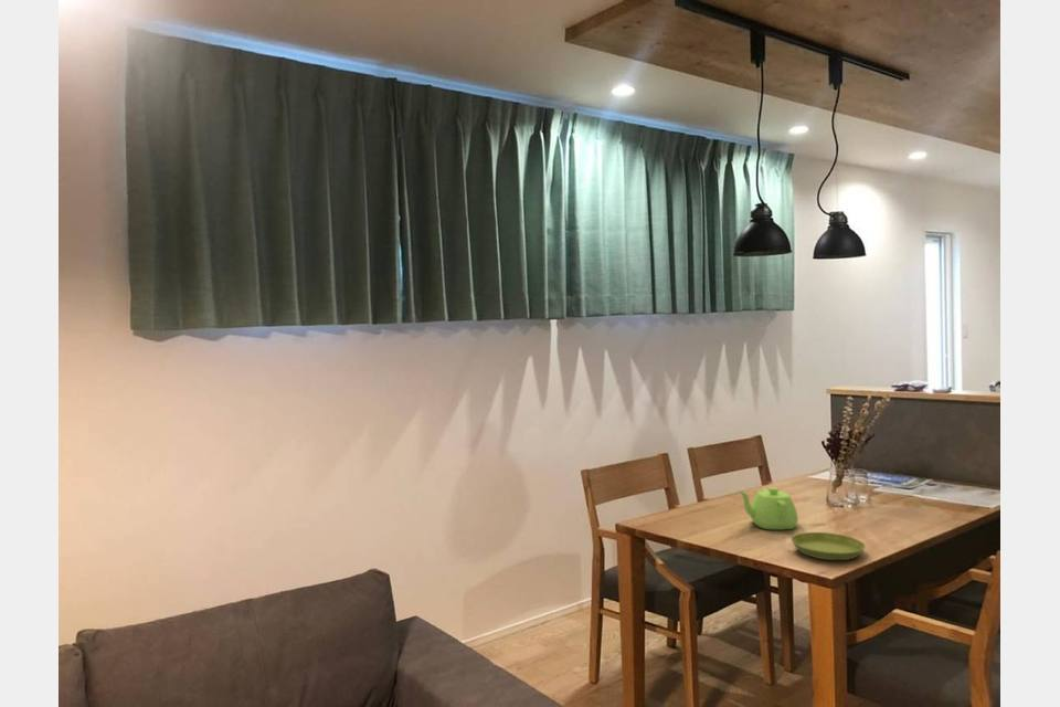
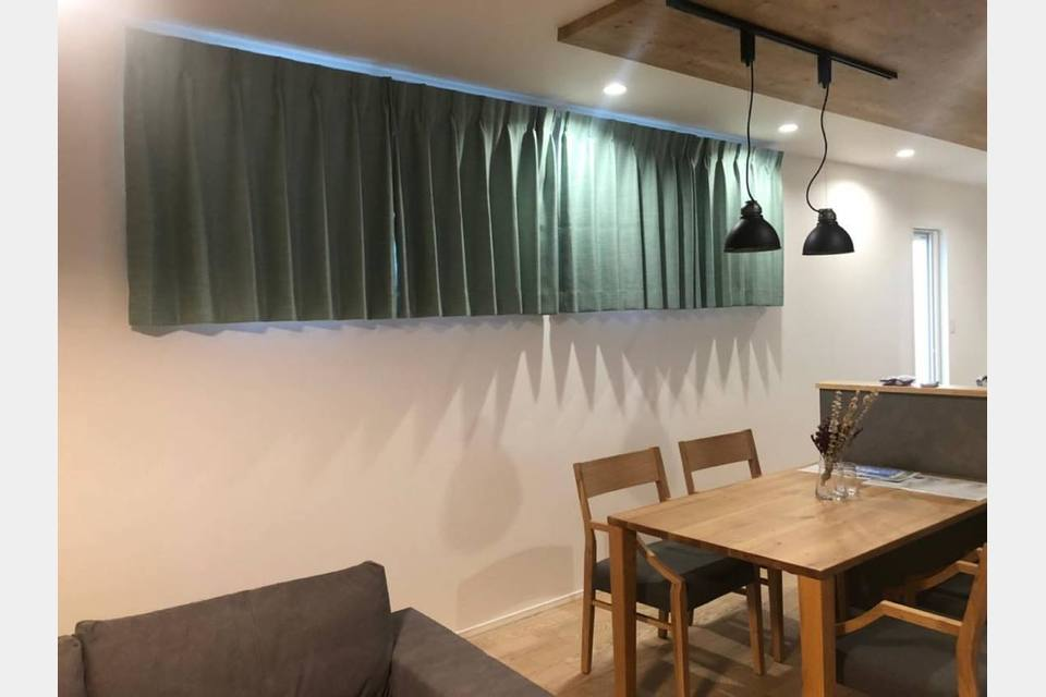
- saucer (827, 547)
- teapot (766, 506)
